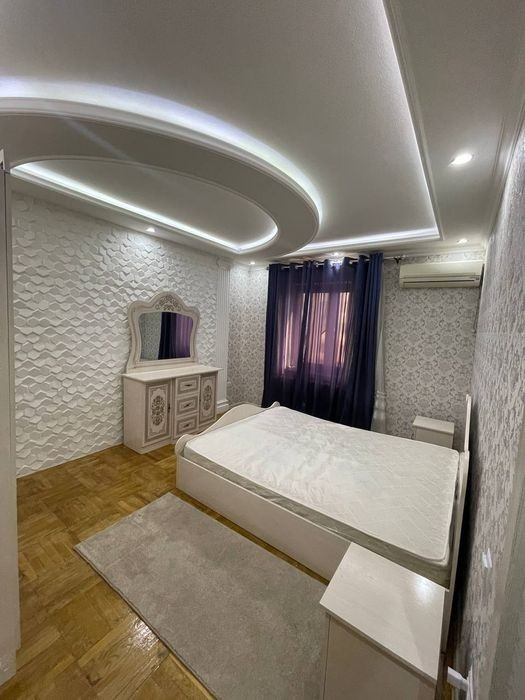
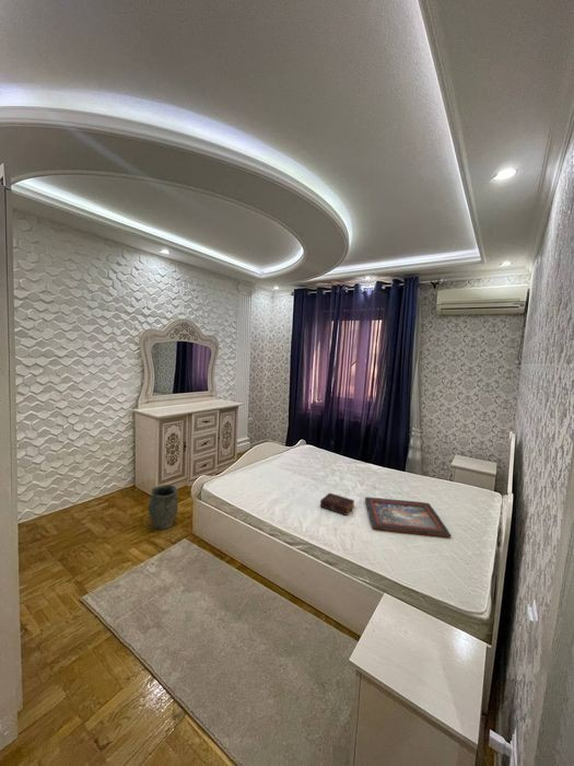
+ book (337, 503)
+ decorative tray (402, 514)
+ vase (163, 507)
